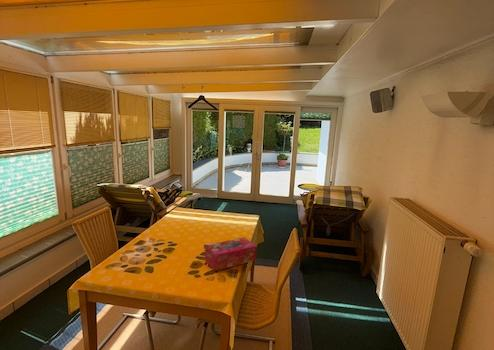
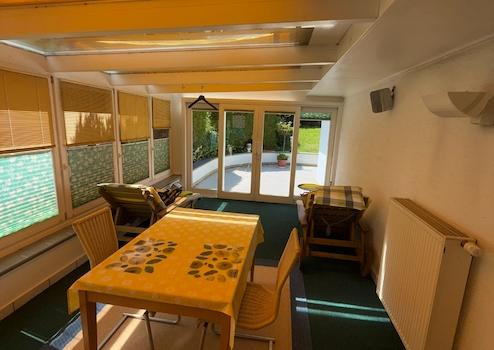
- tissue box (230, 252)
